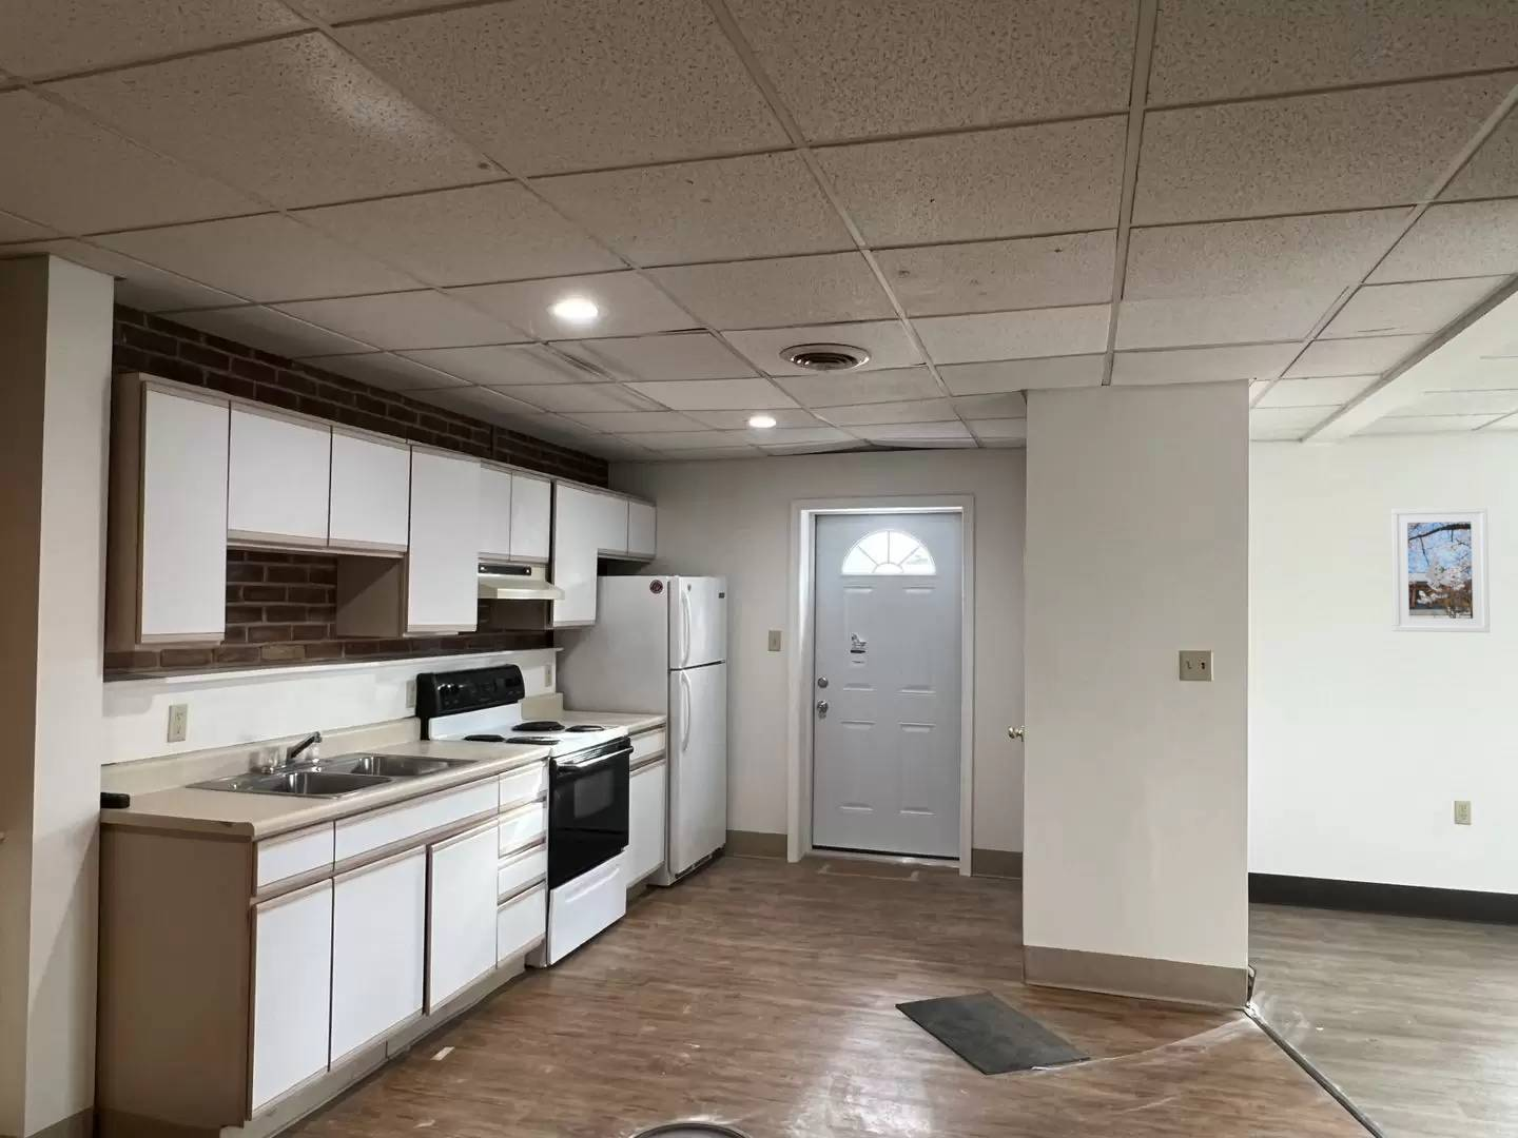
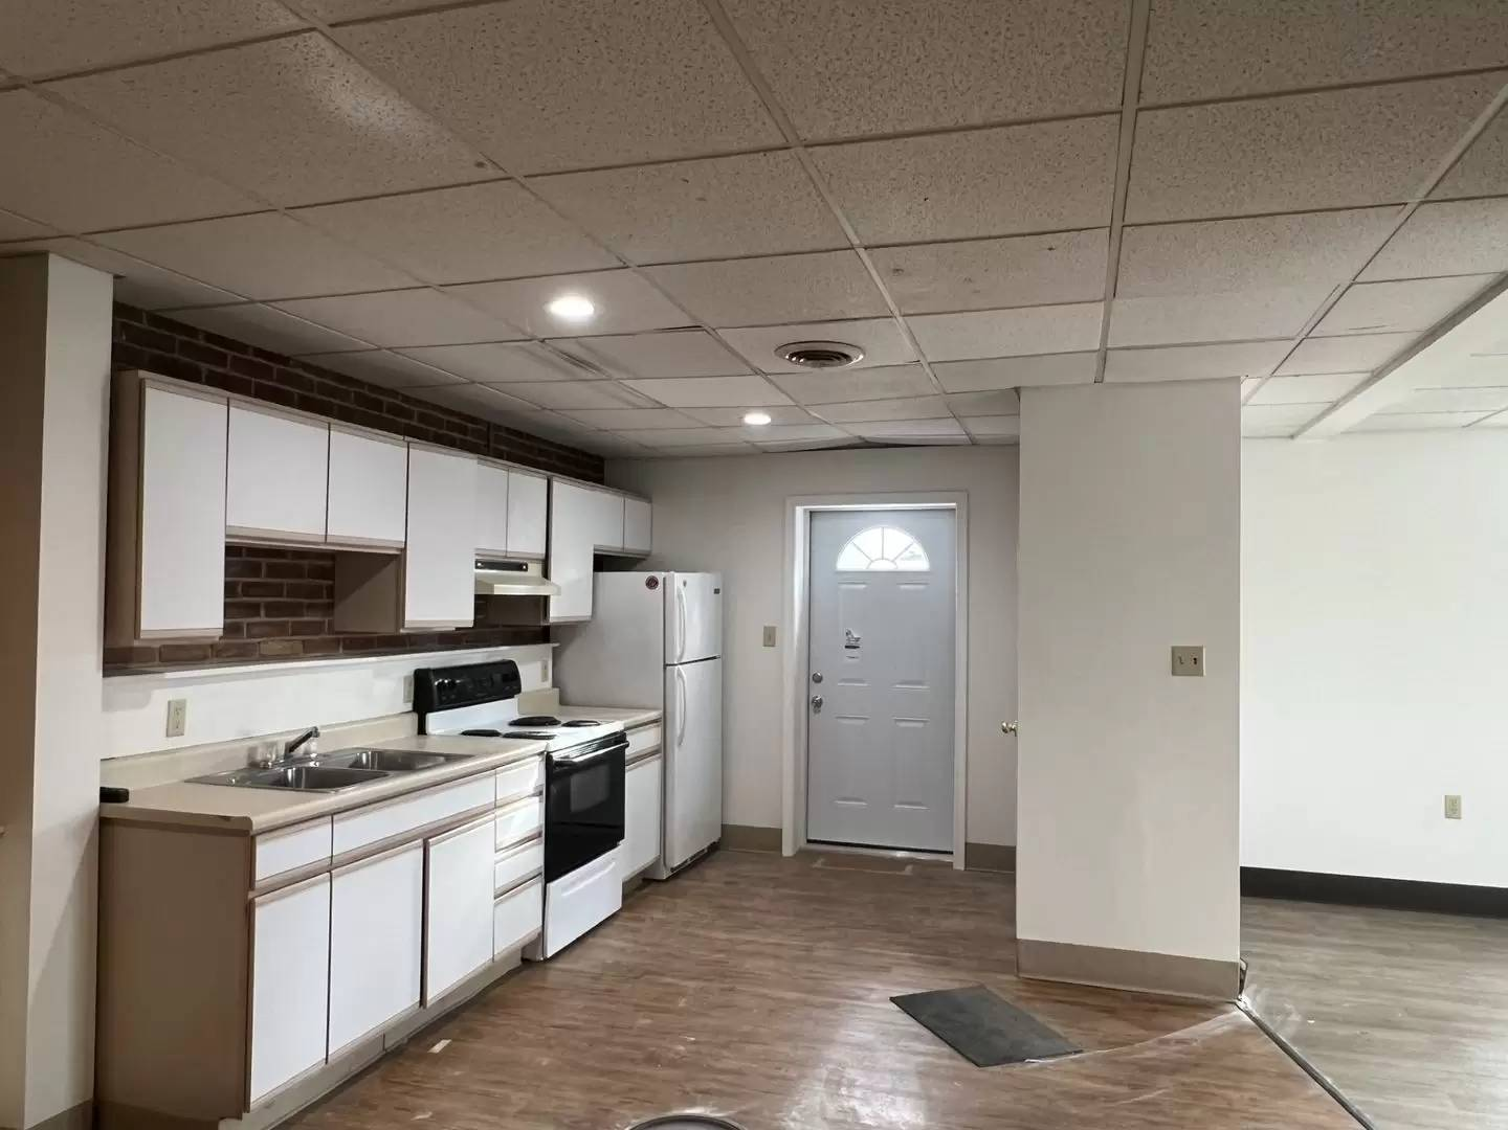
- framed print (1439, 570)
